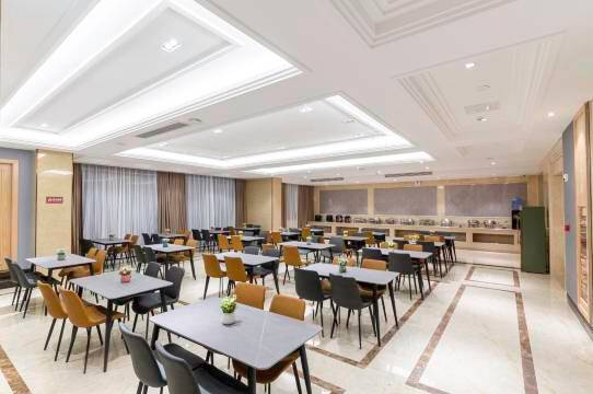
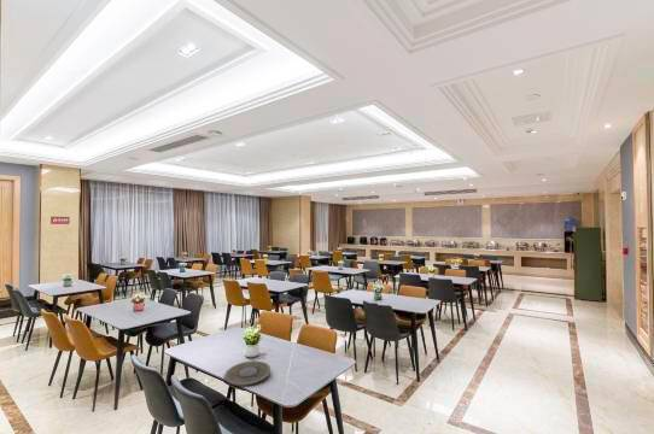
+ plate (247, 371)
